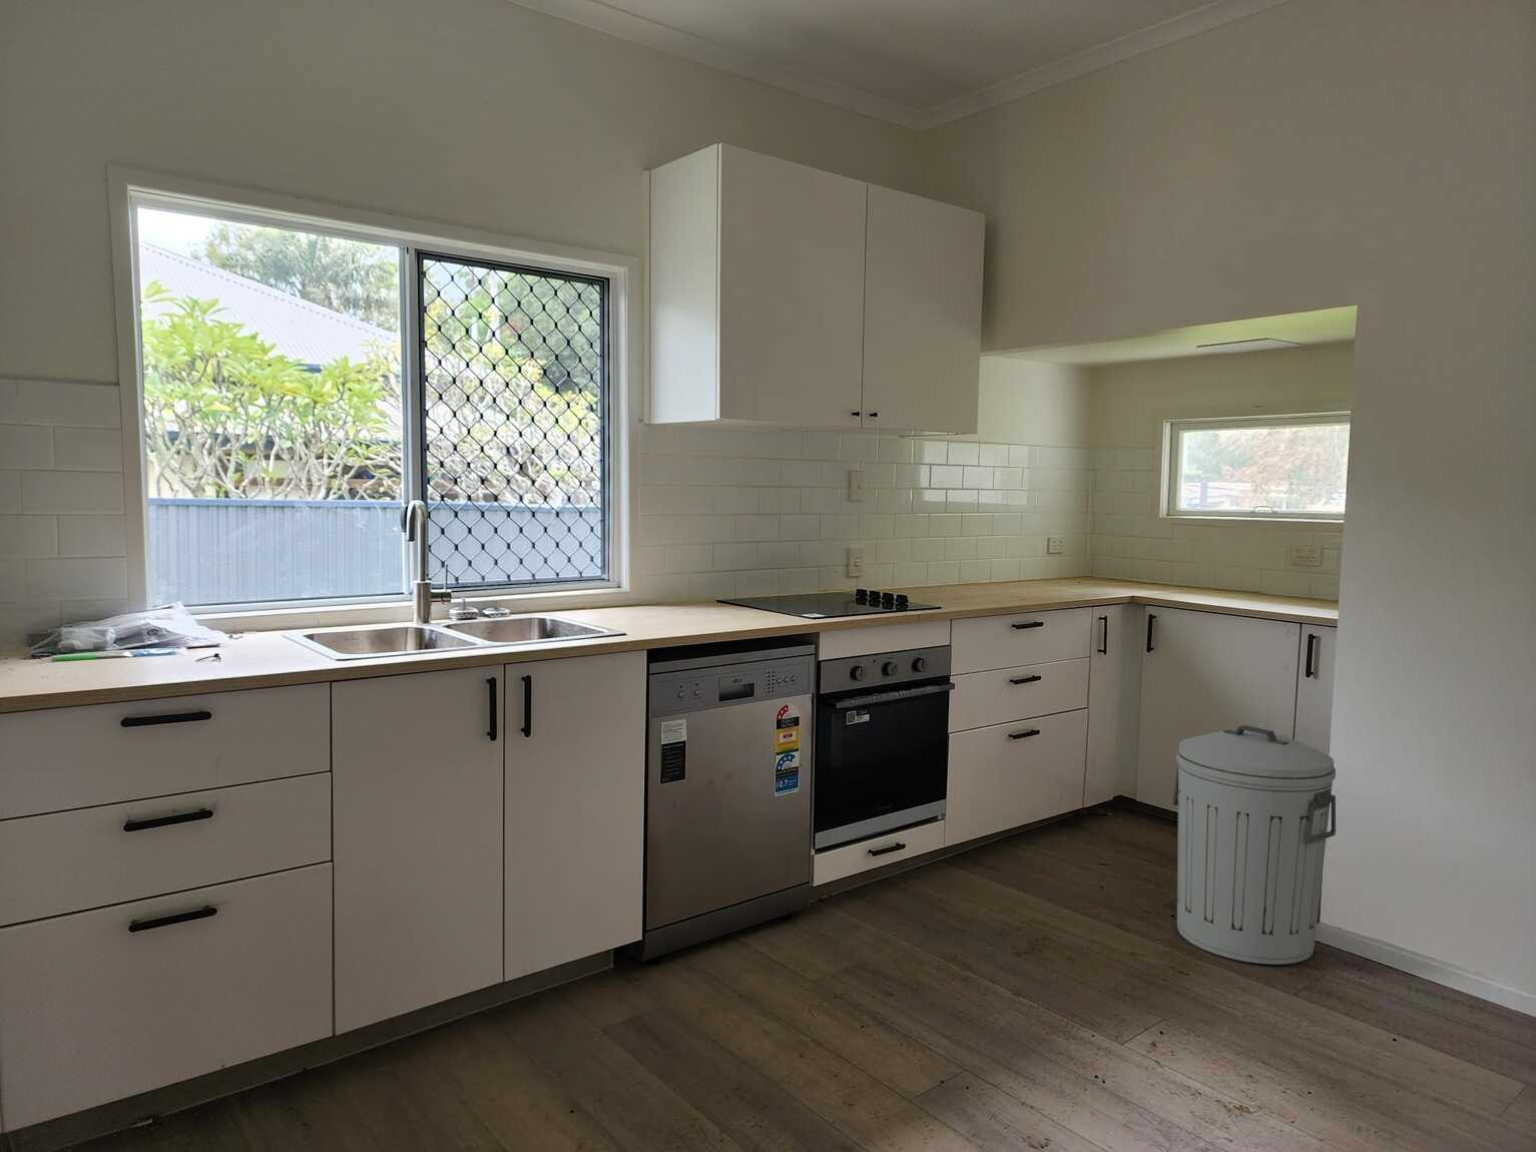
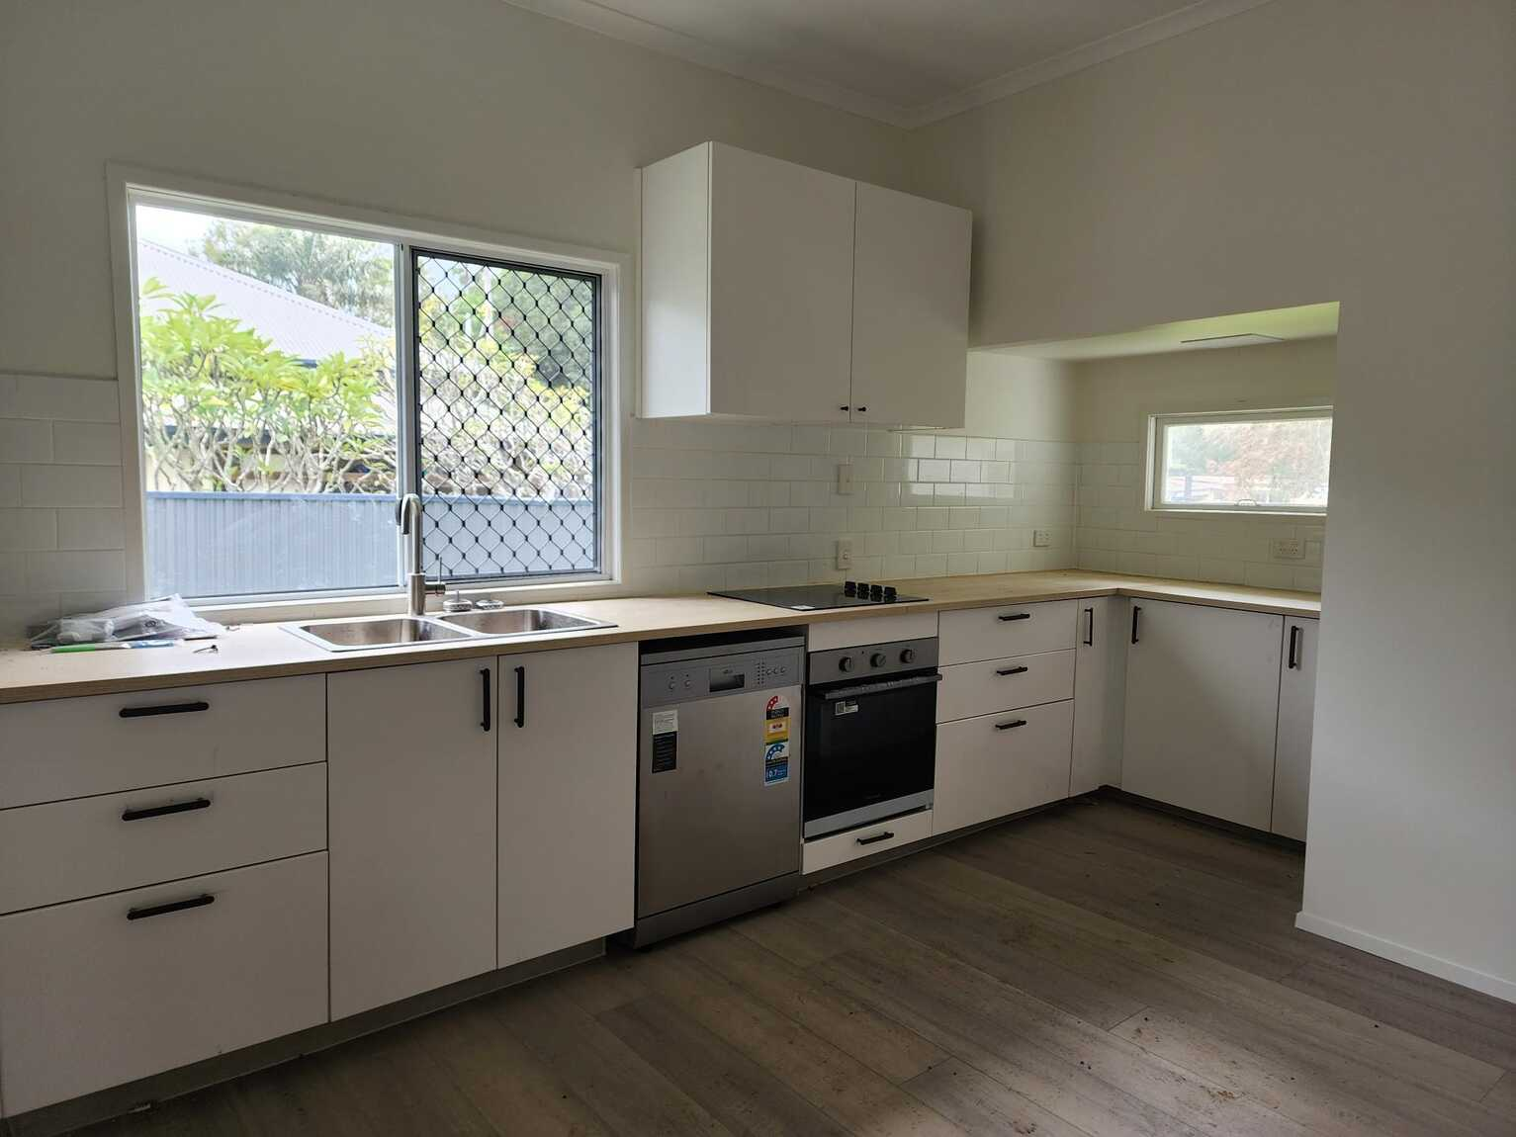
- trash can (1249, 834)
